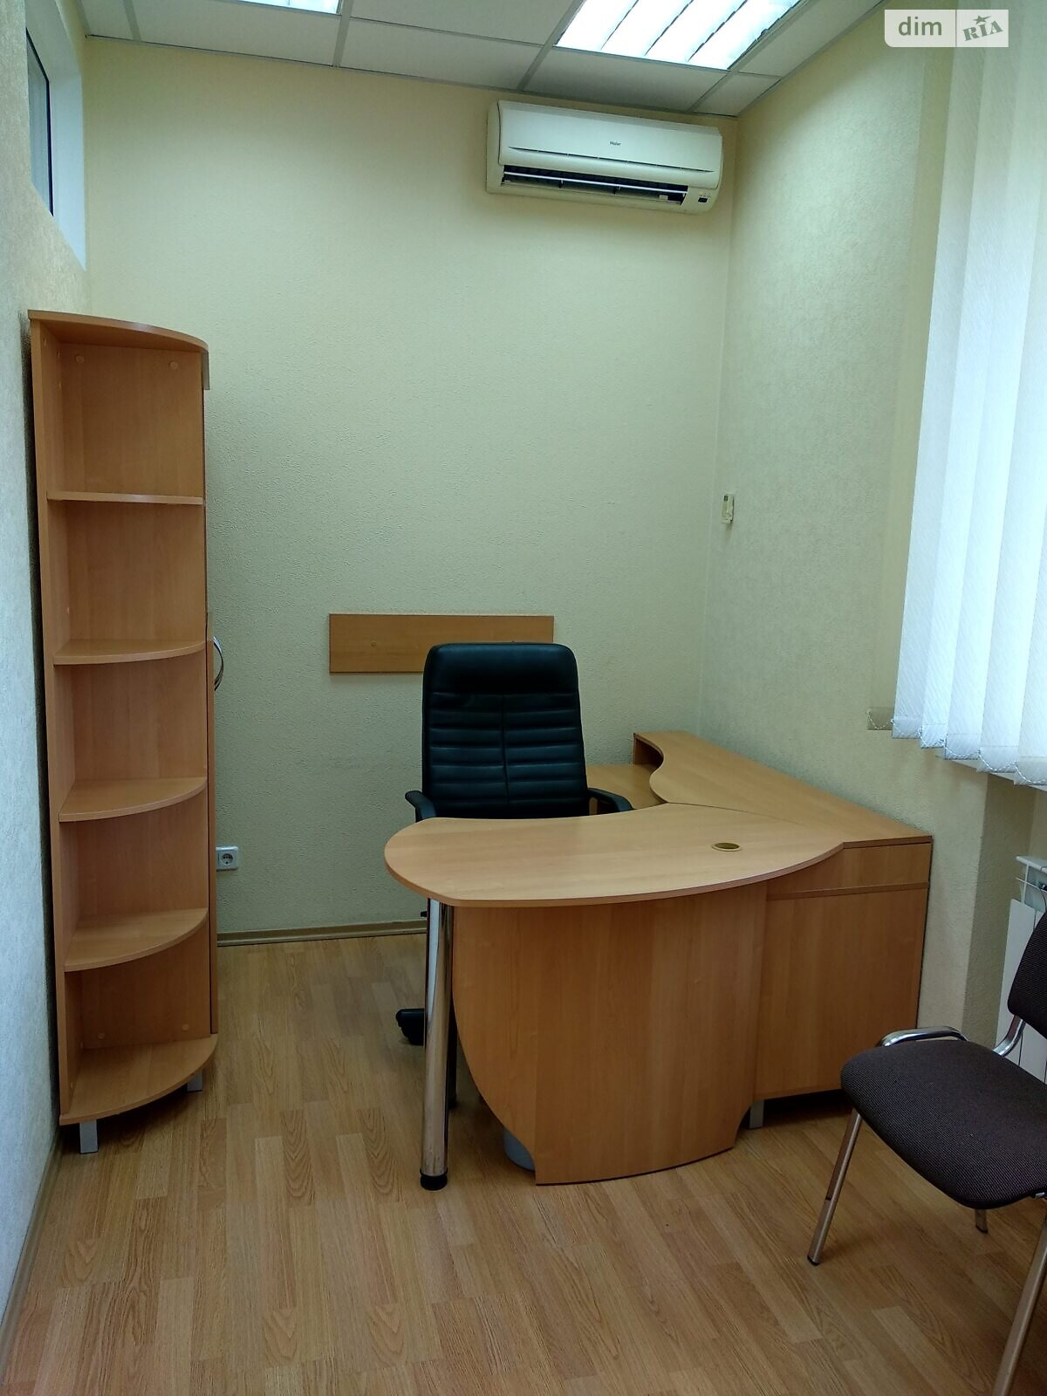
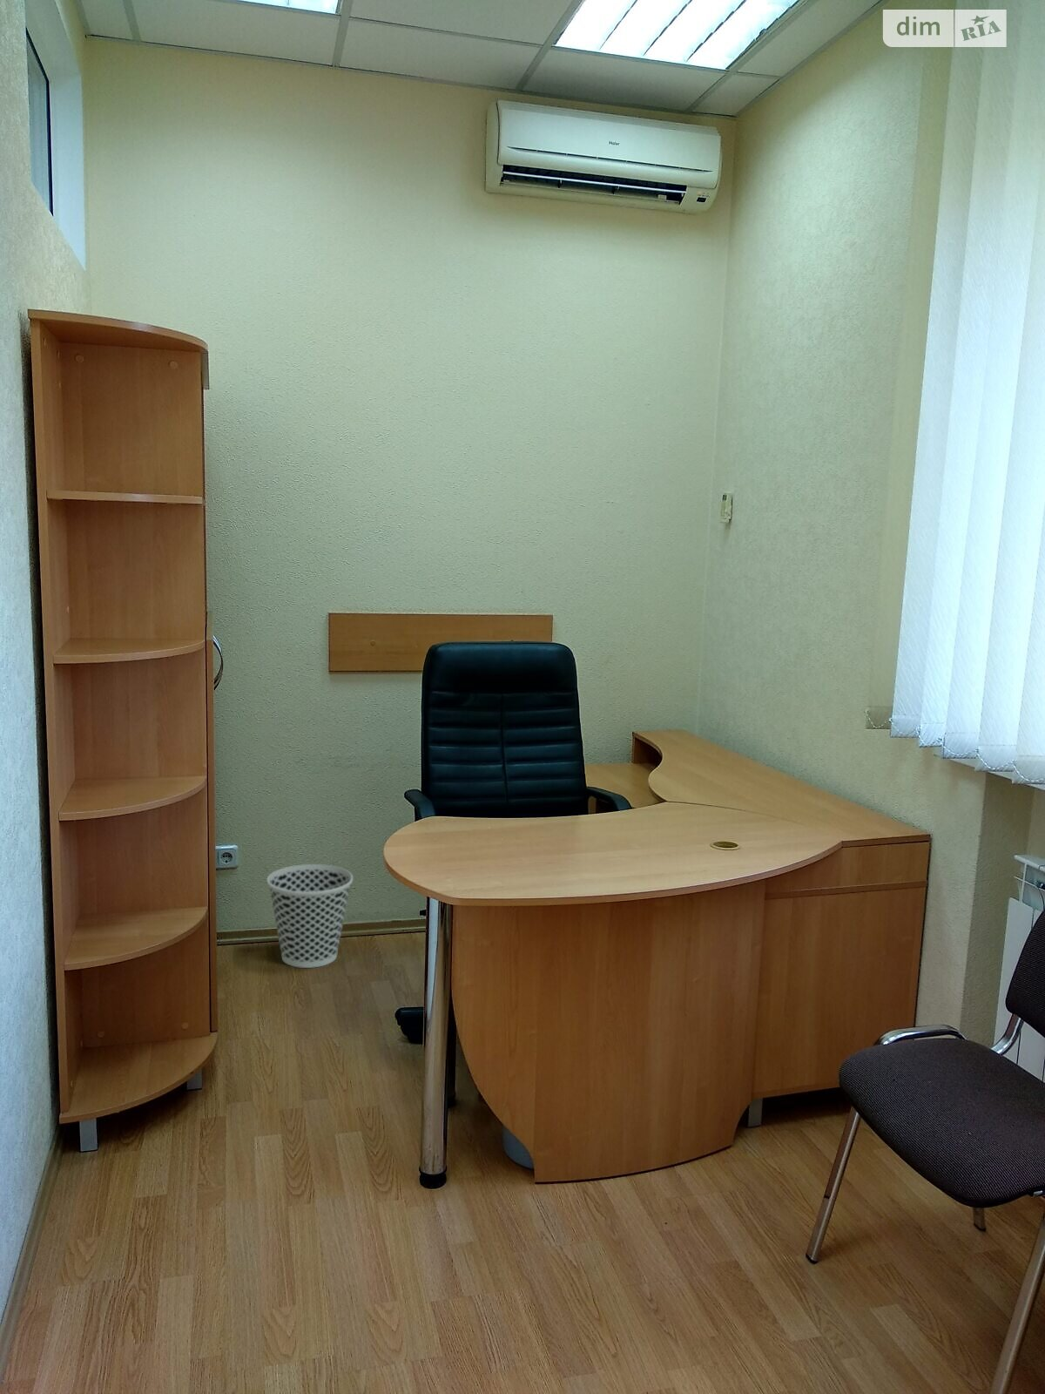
+ wastebasket (310, 917)
